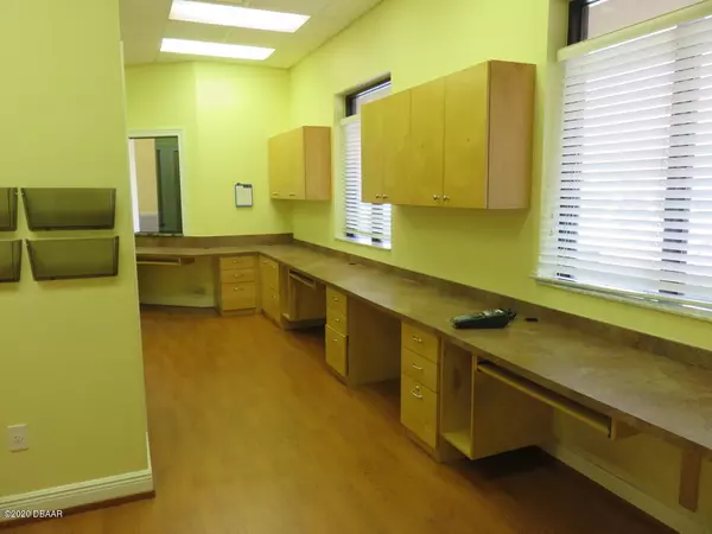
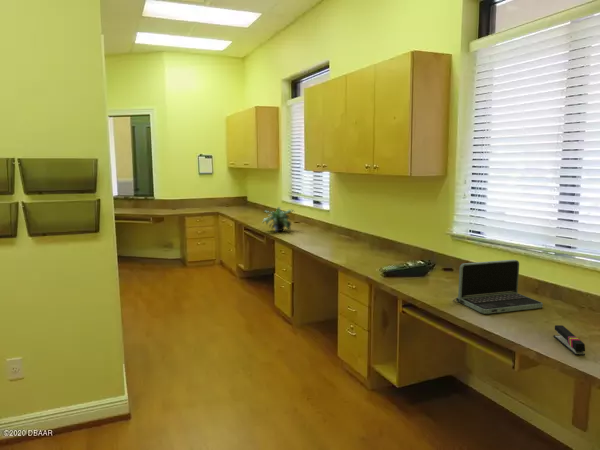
+ stapler (568, 339)
+ laptop (496, 284)
+ potted plant (278, 218)
